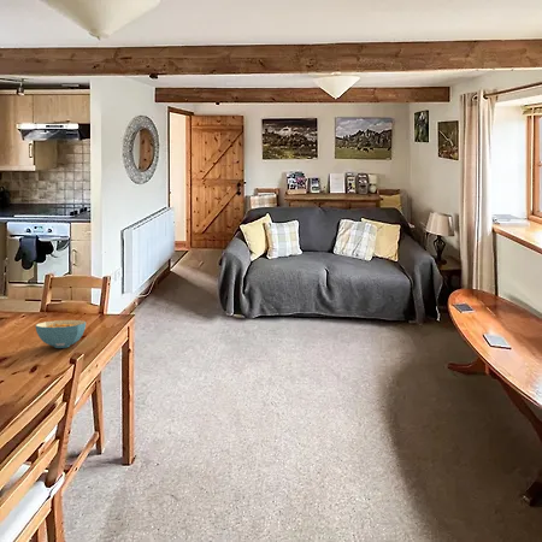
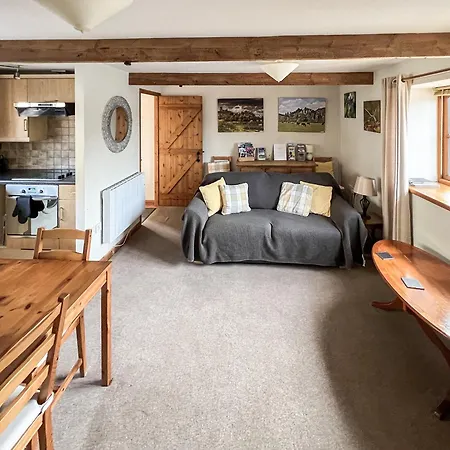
- cereal bowl (61, 335)
